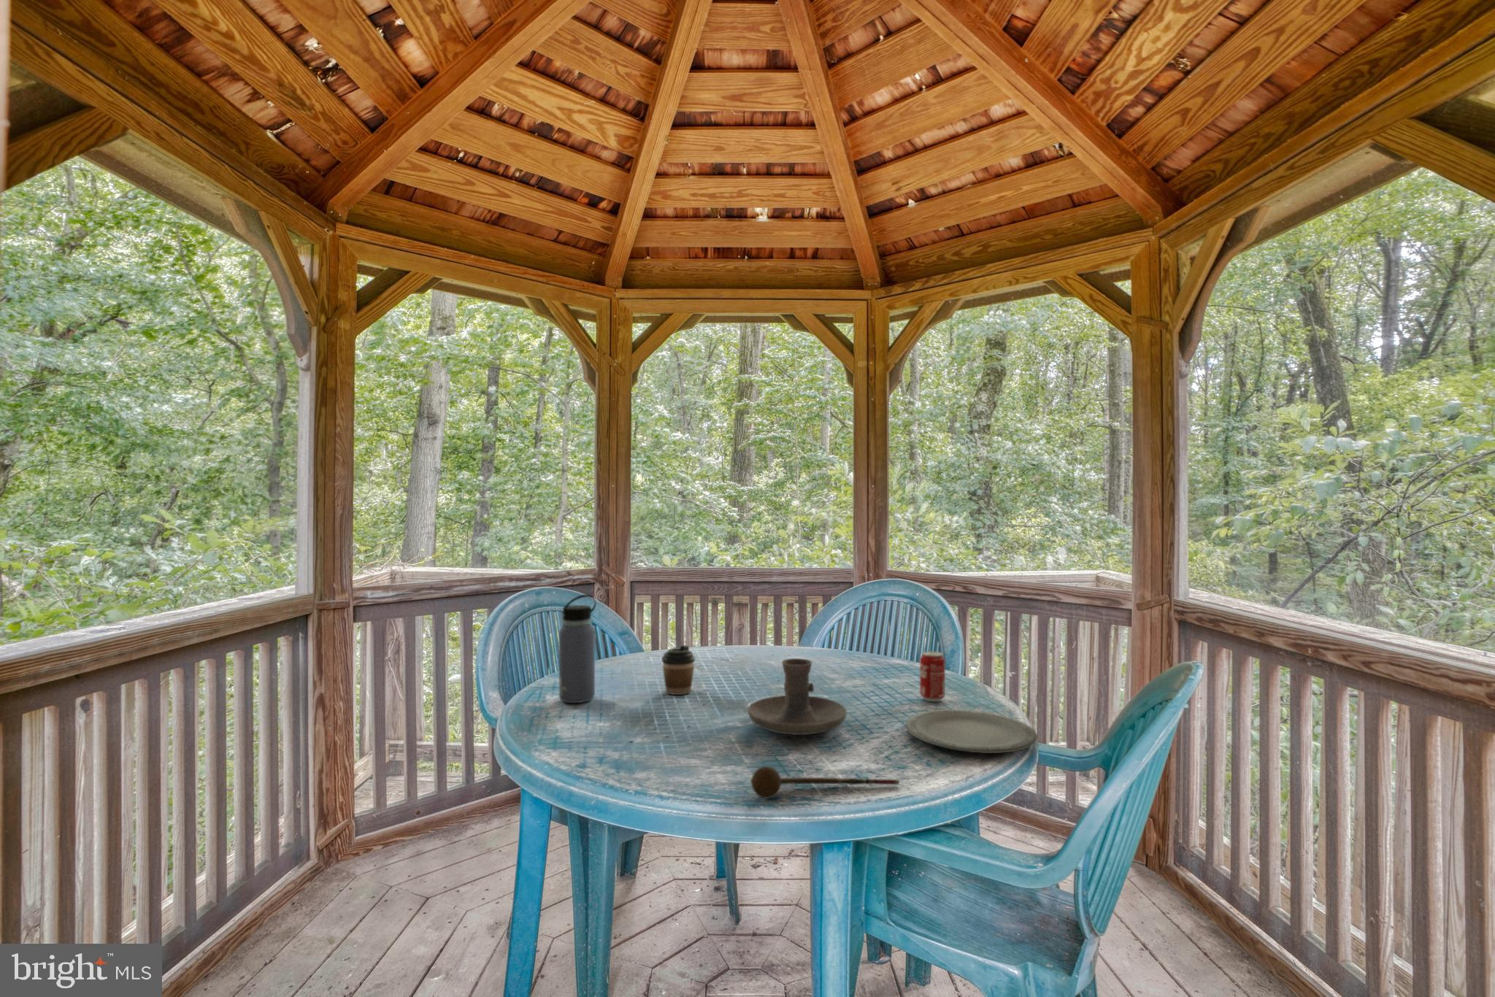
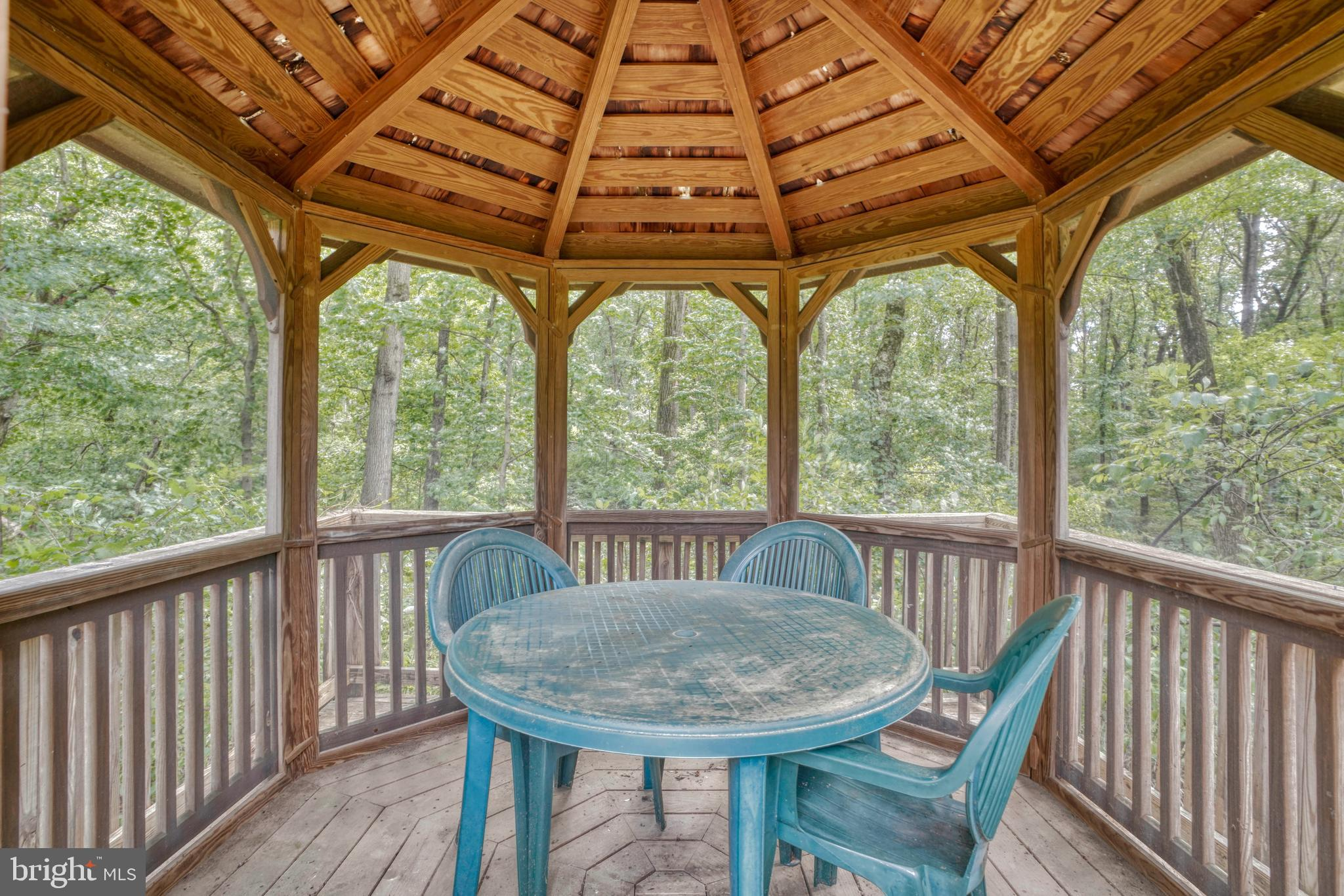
- beverage can (932, 675)
- coffee cup (679, 669)
- water bottle (577, 645)
- candle holder (795, 691)
- spoon (828, 778)
- plate (970, 731)
